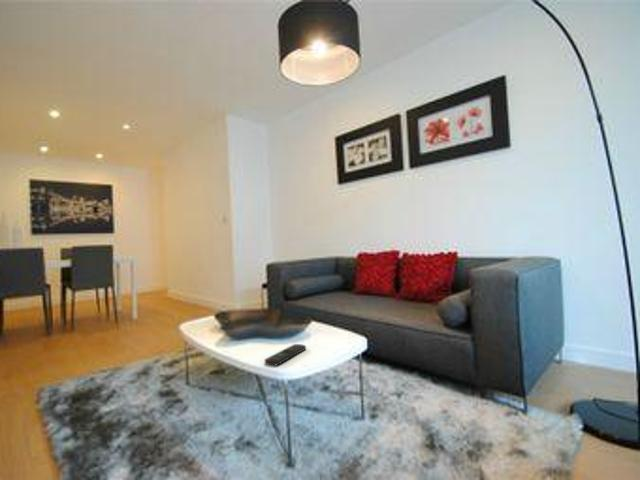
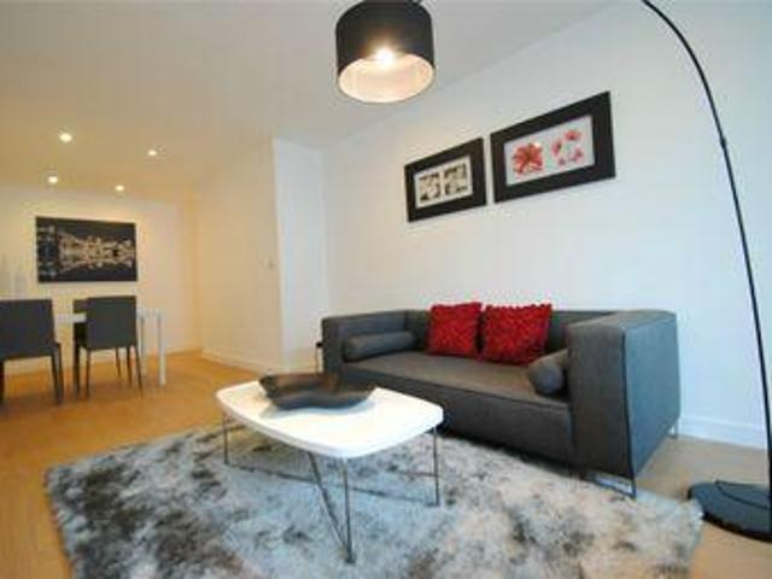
- remote control (286, 353)
